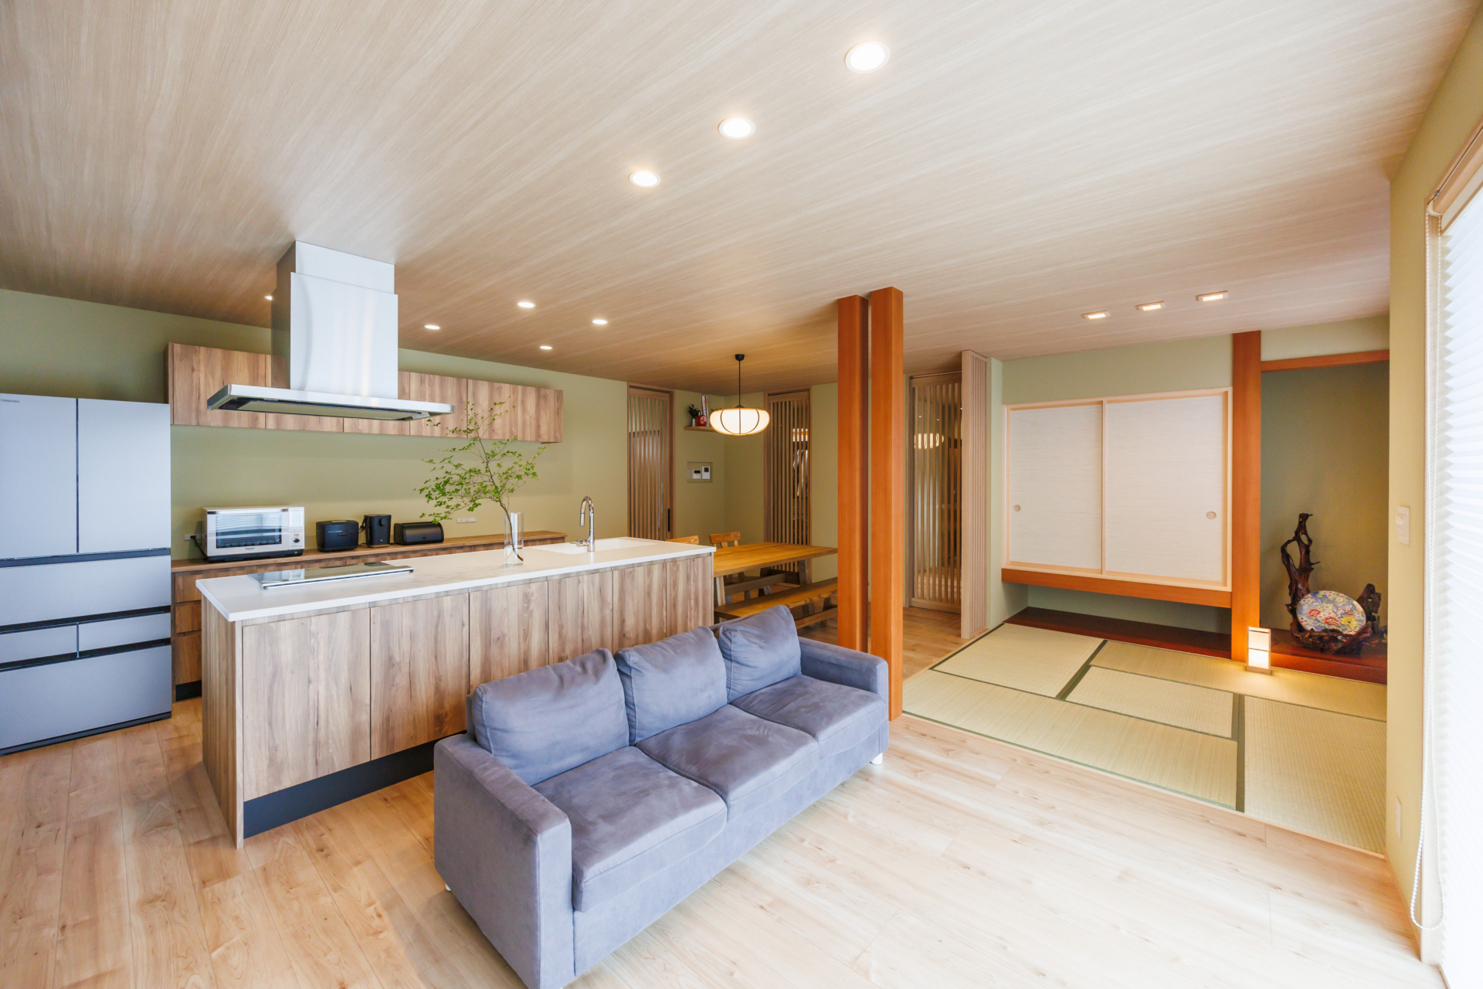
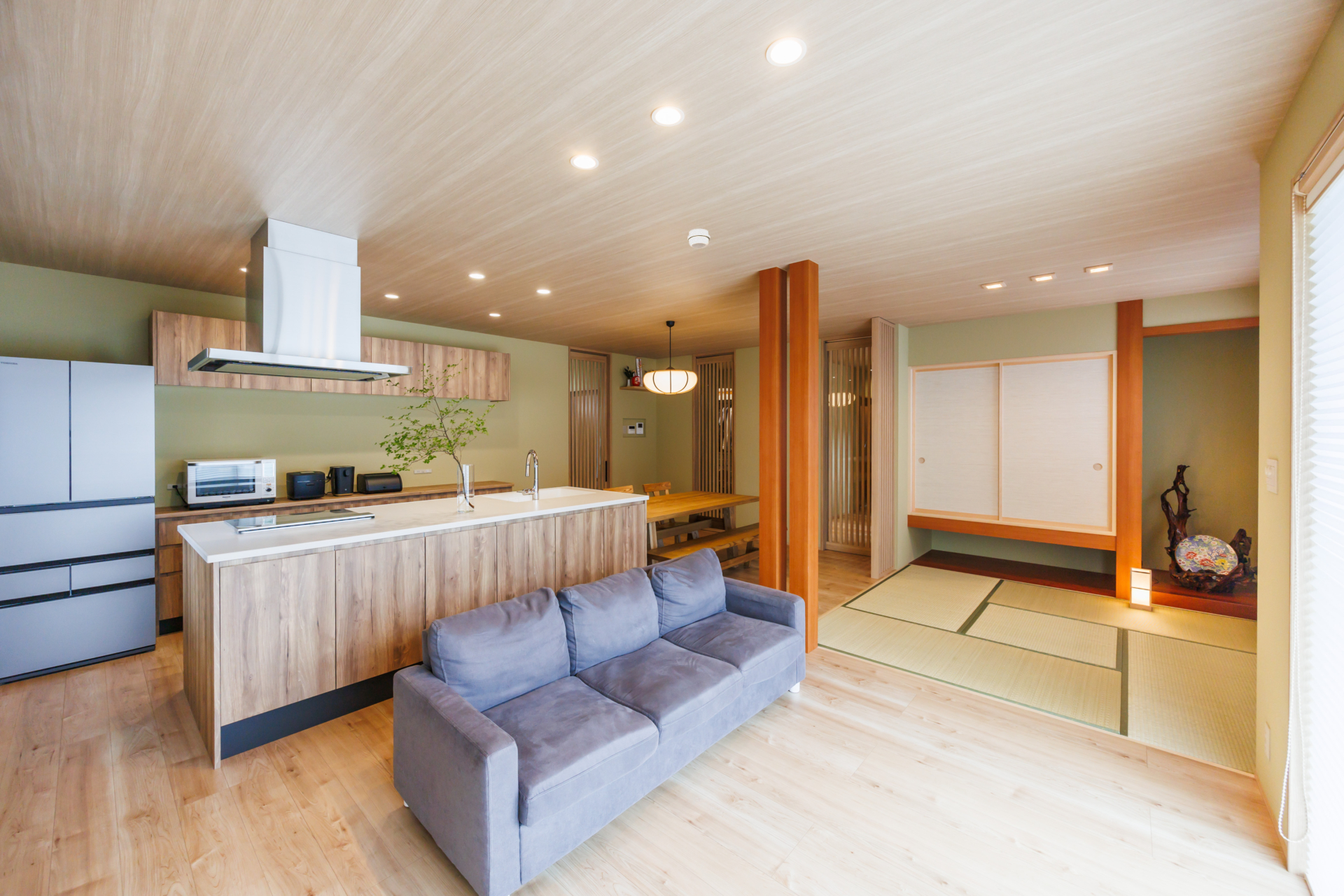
+ smoke detector (699, 239)
